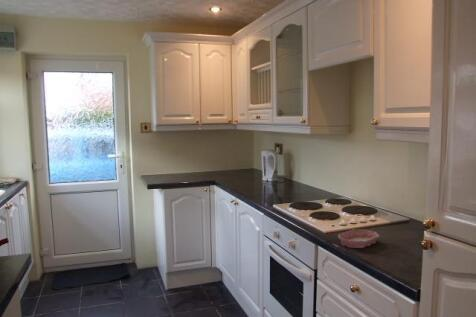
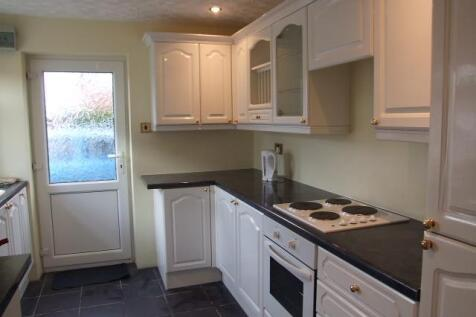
- bowl (358, 238)
